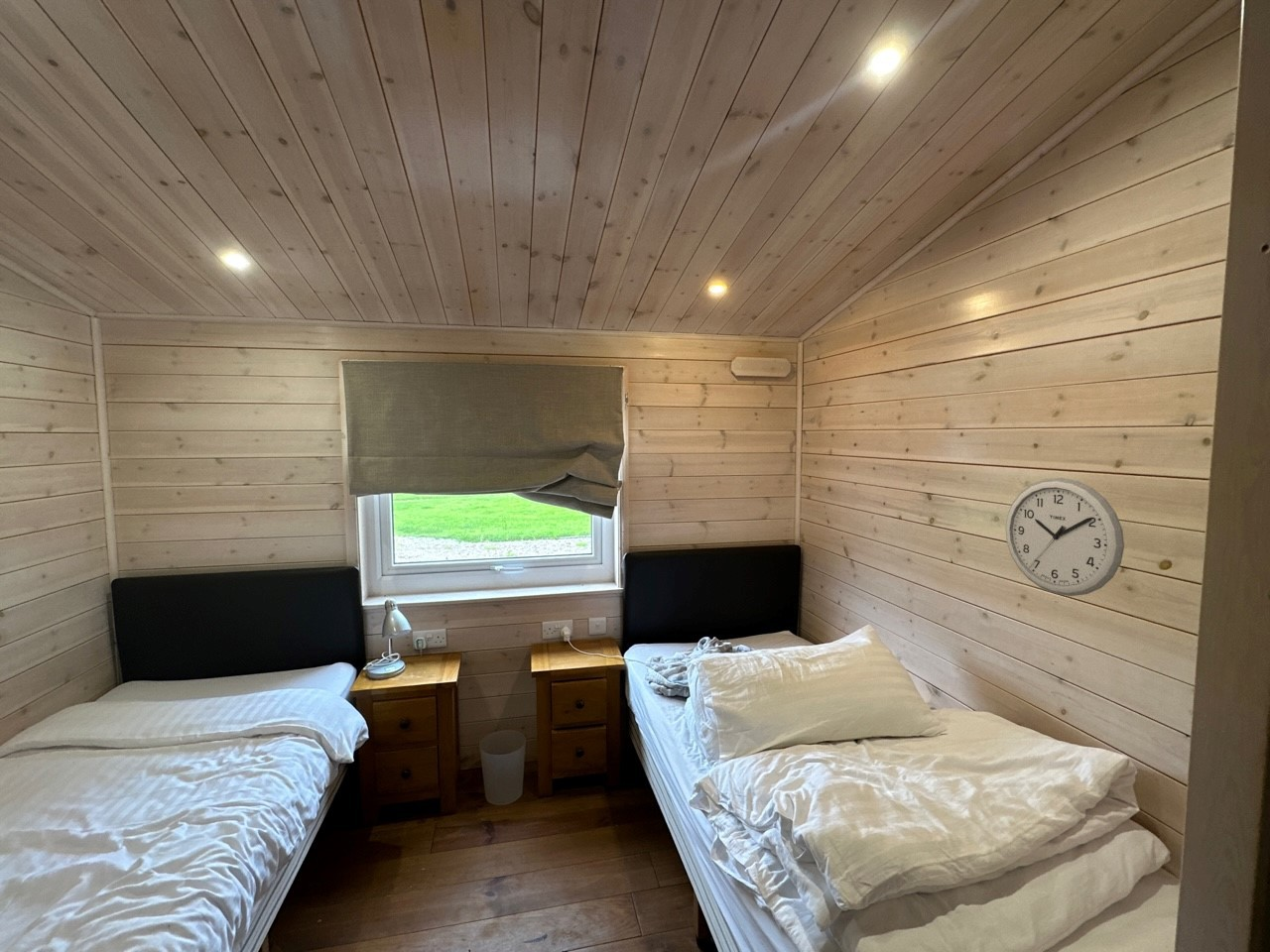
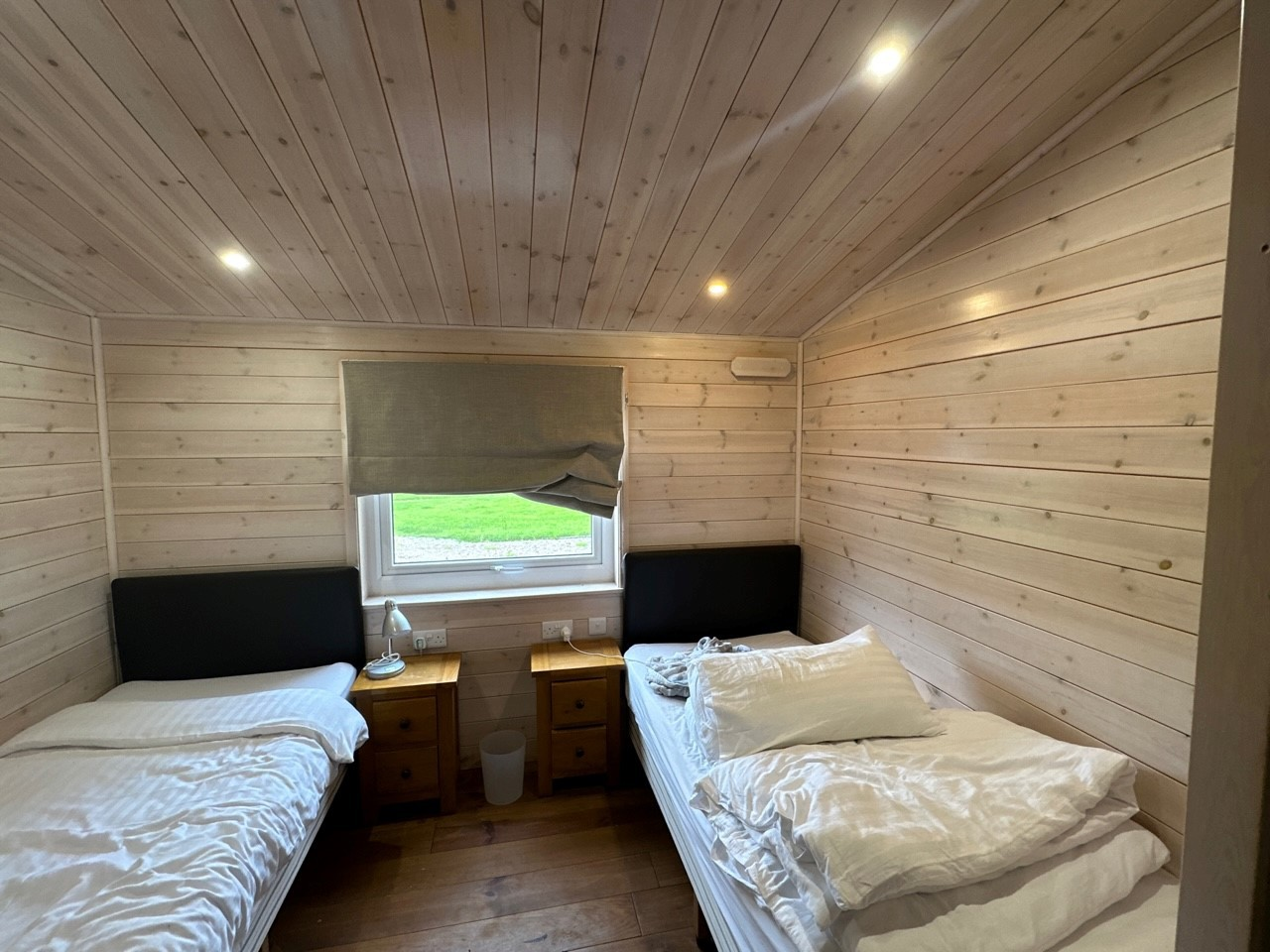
- wall clock (1056, 536)
